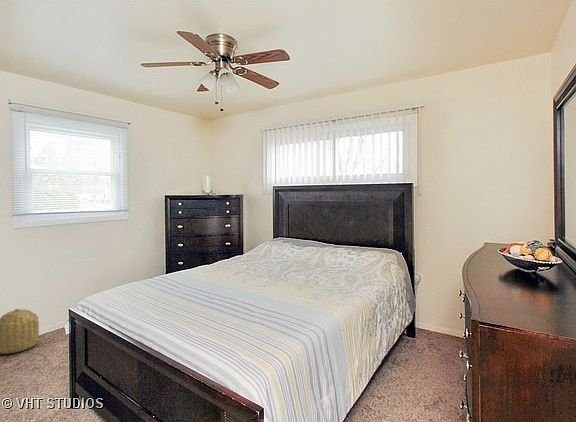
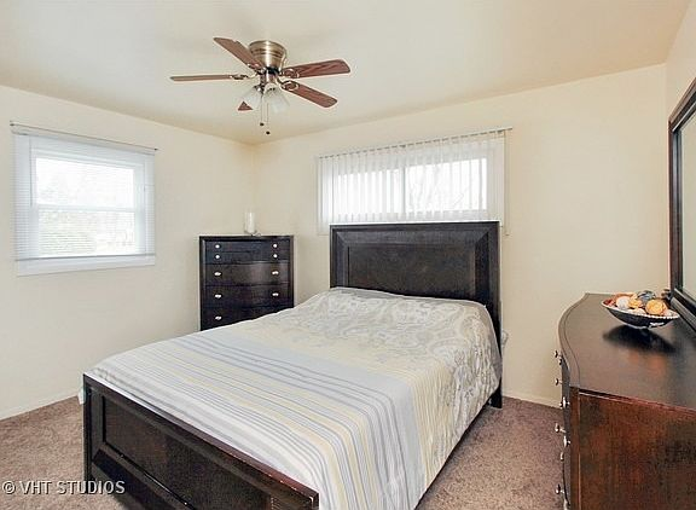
- basket (17, 328)
